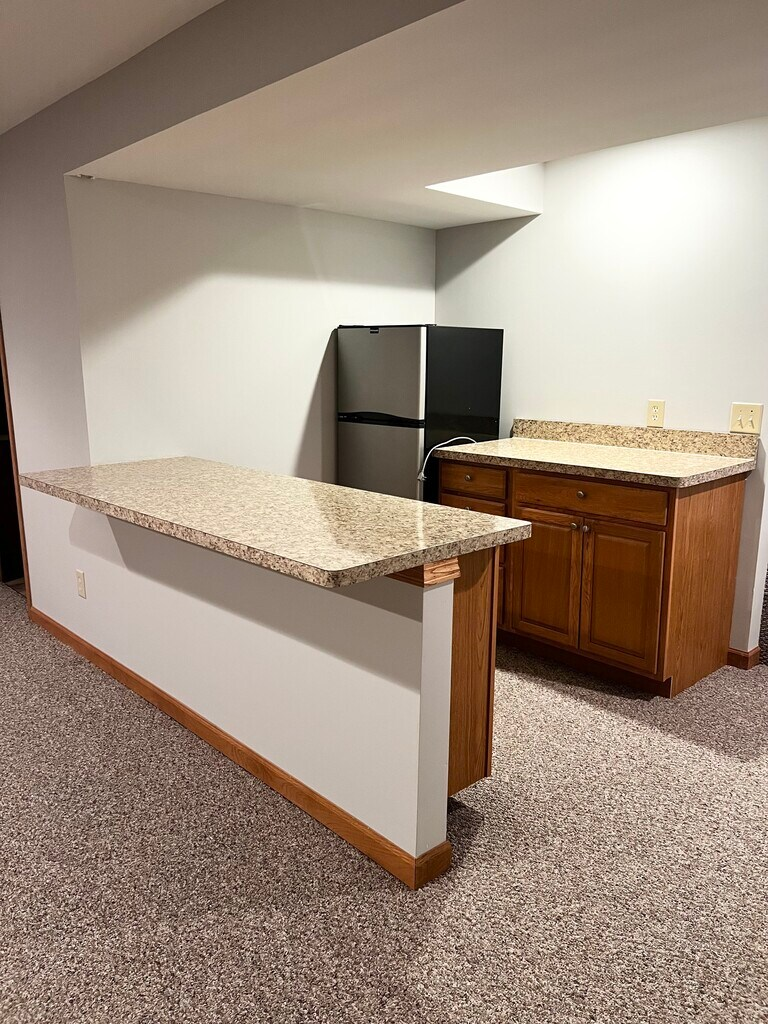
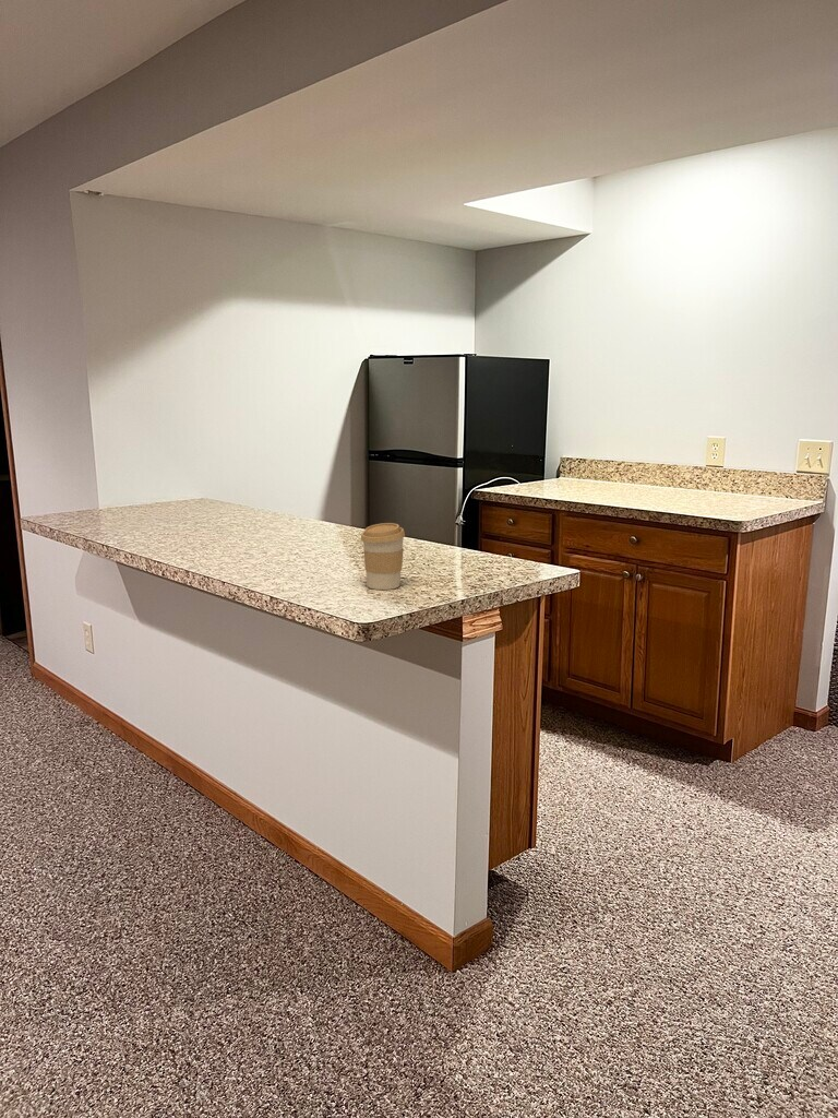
+ coffee cup (383, 555)
